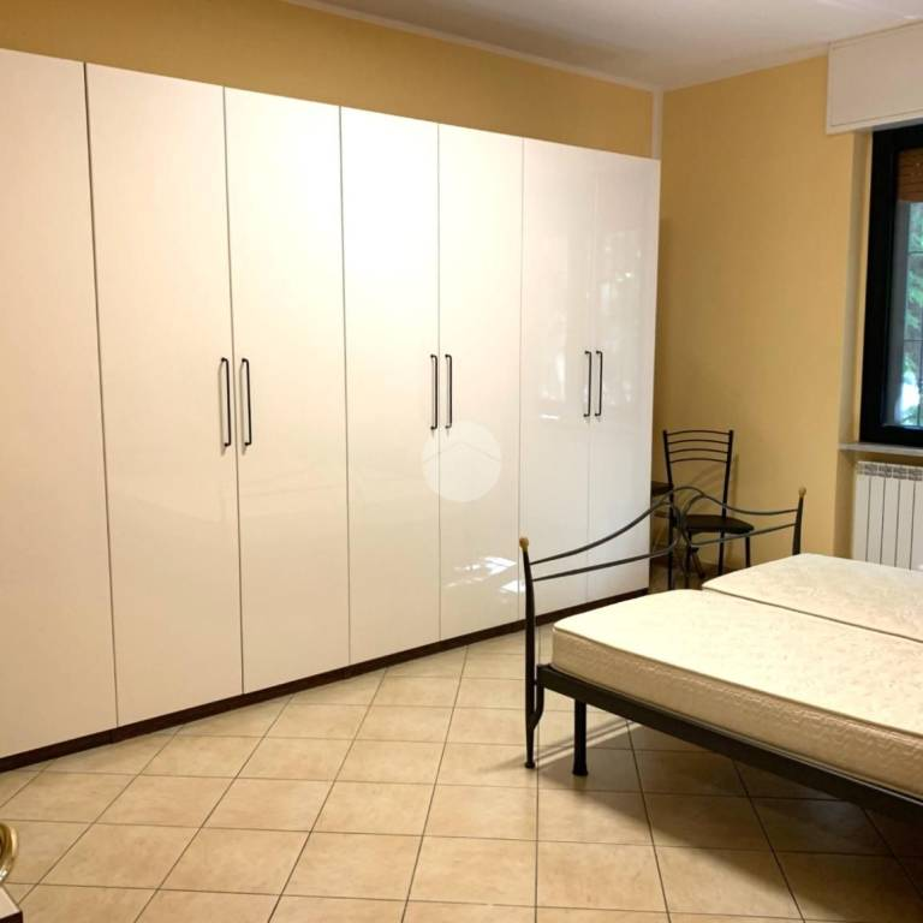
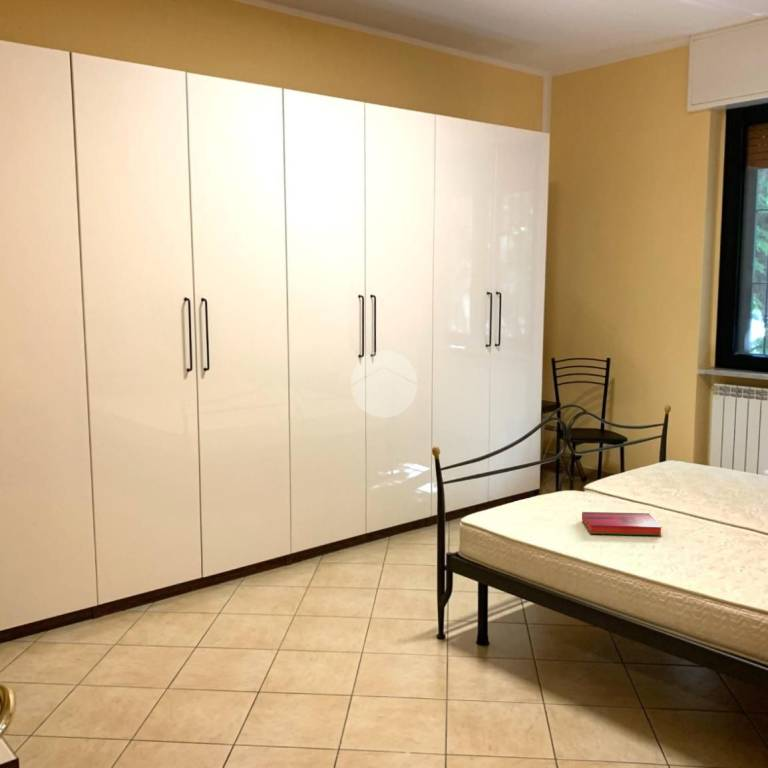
+ hardback book (620, 523)
